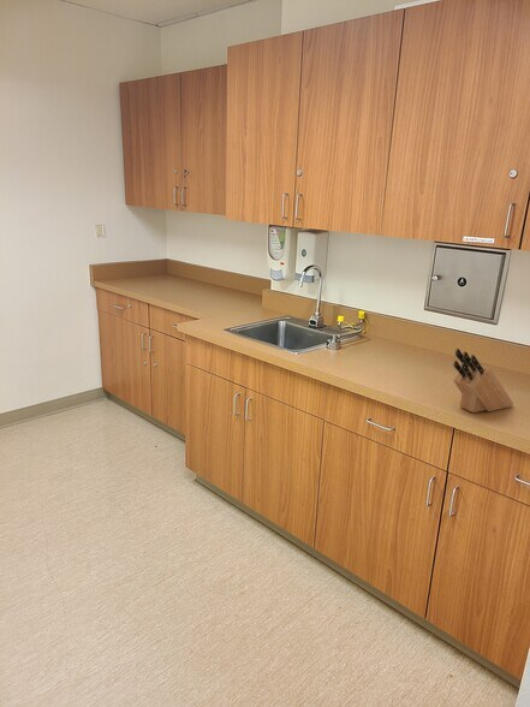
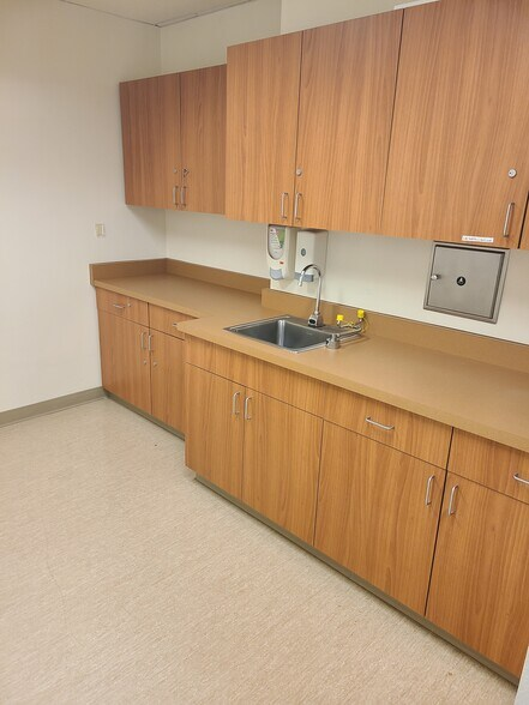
- knife block (482, 378)
